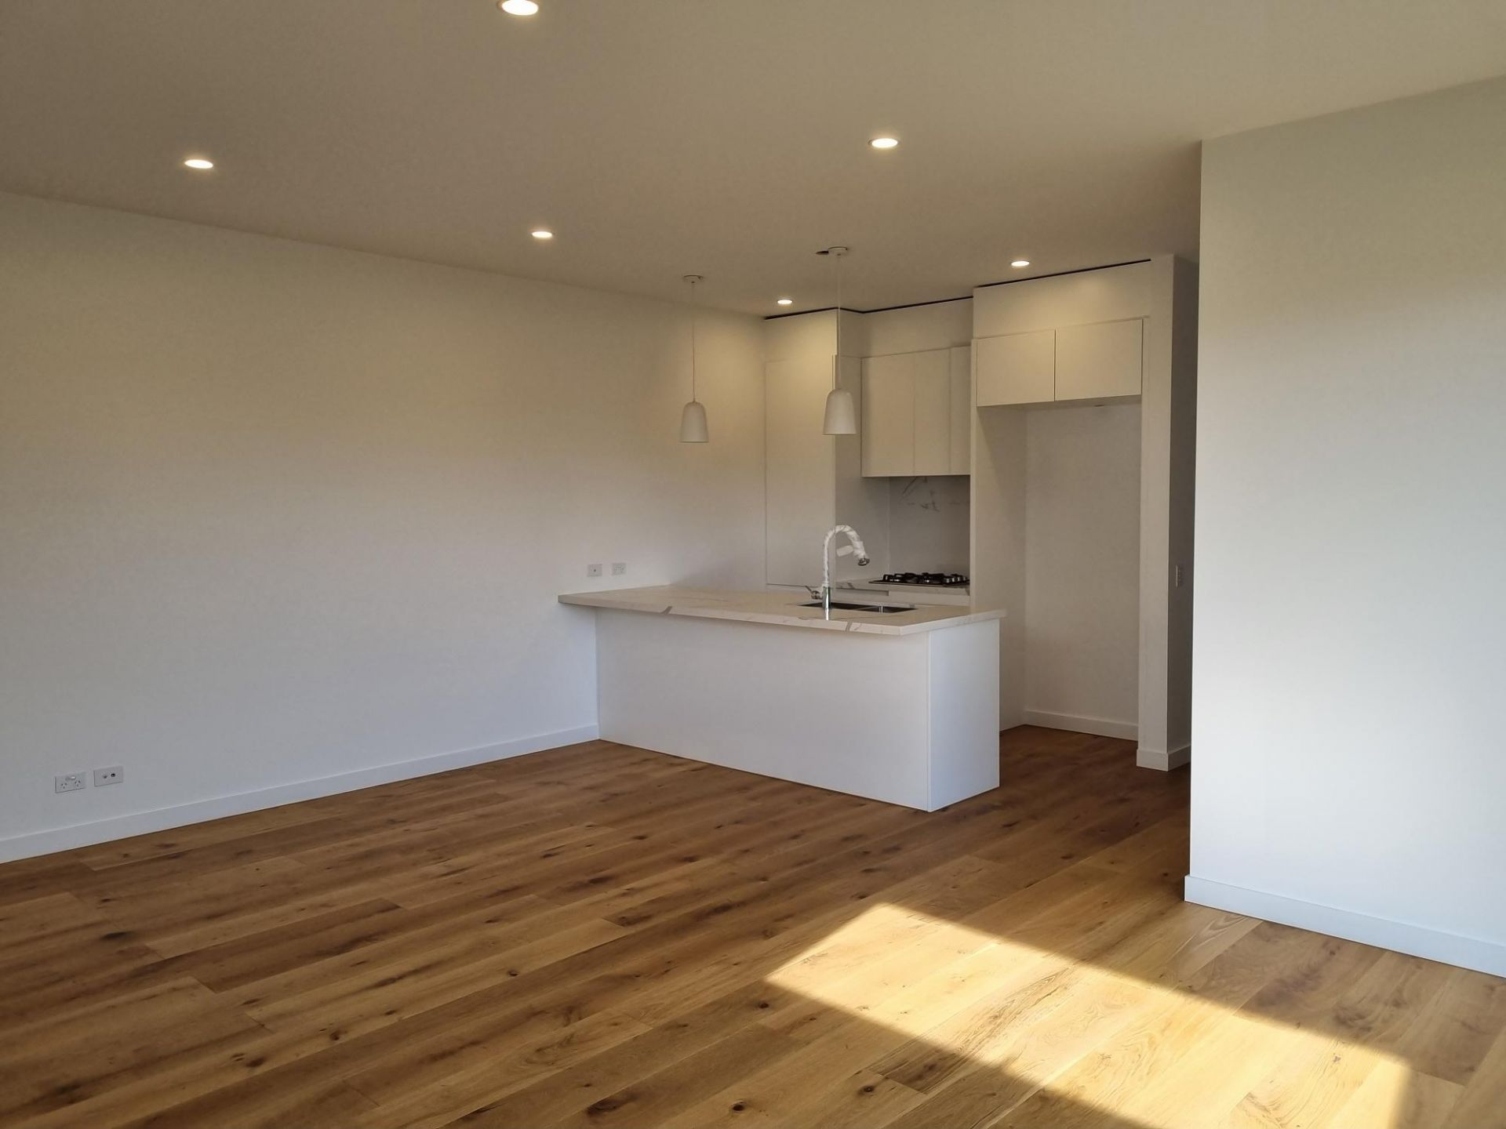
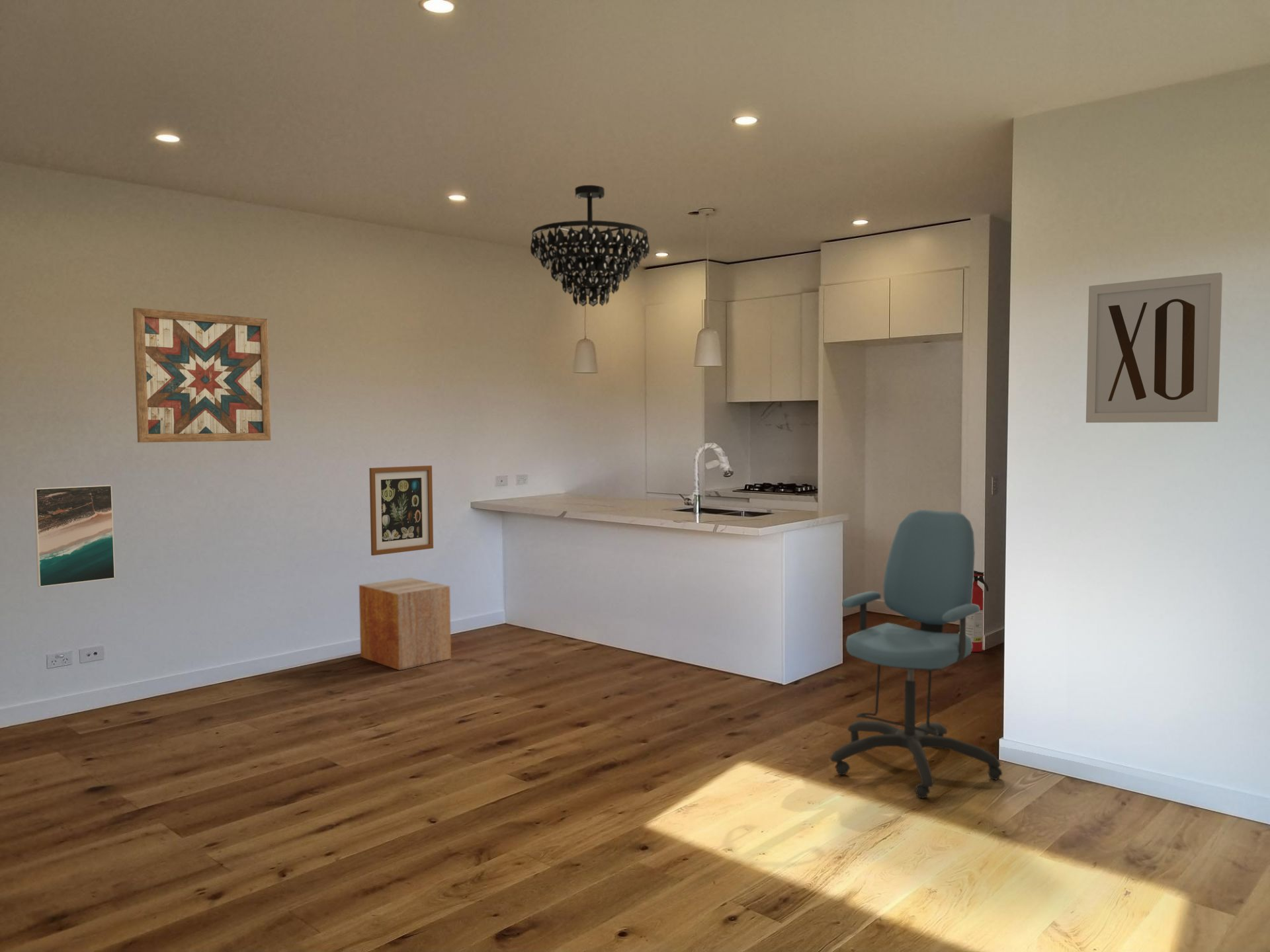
+ office chair (915, 640)
+ fire extinguisher (976, 613)
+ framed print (75, 534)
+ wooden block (405, 621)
+ wall art (402, 509)
+ wall art (1151, 351)
+ wall art (205, 377)
+ chandelier (590, 247)
